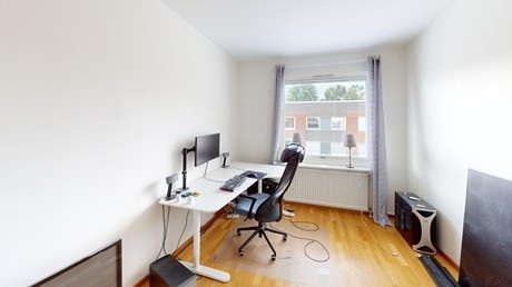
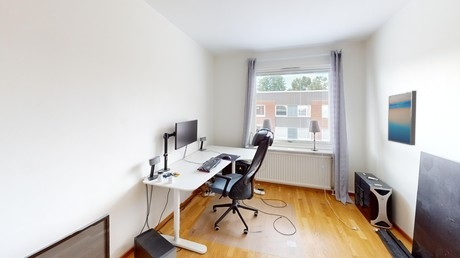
+ wall art (400, 118)
